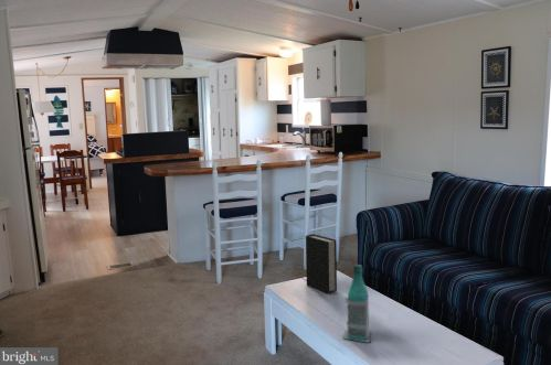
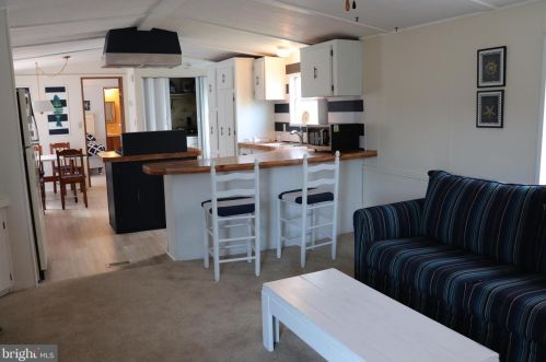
- book (320, 262)
- bottle (357, 300)
